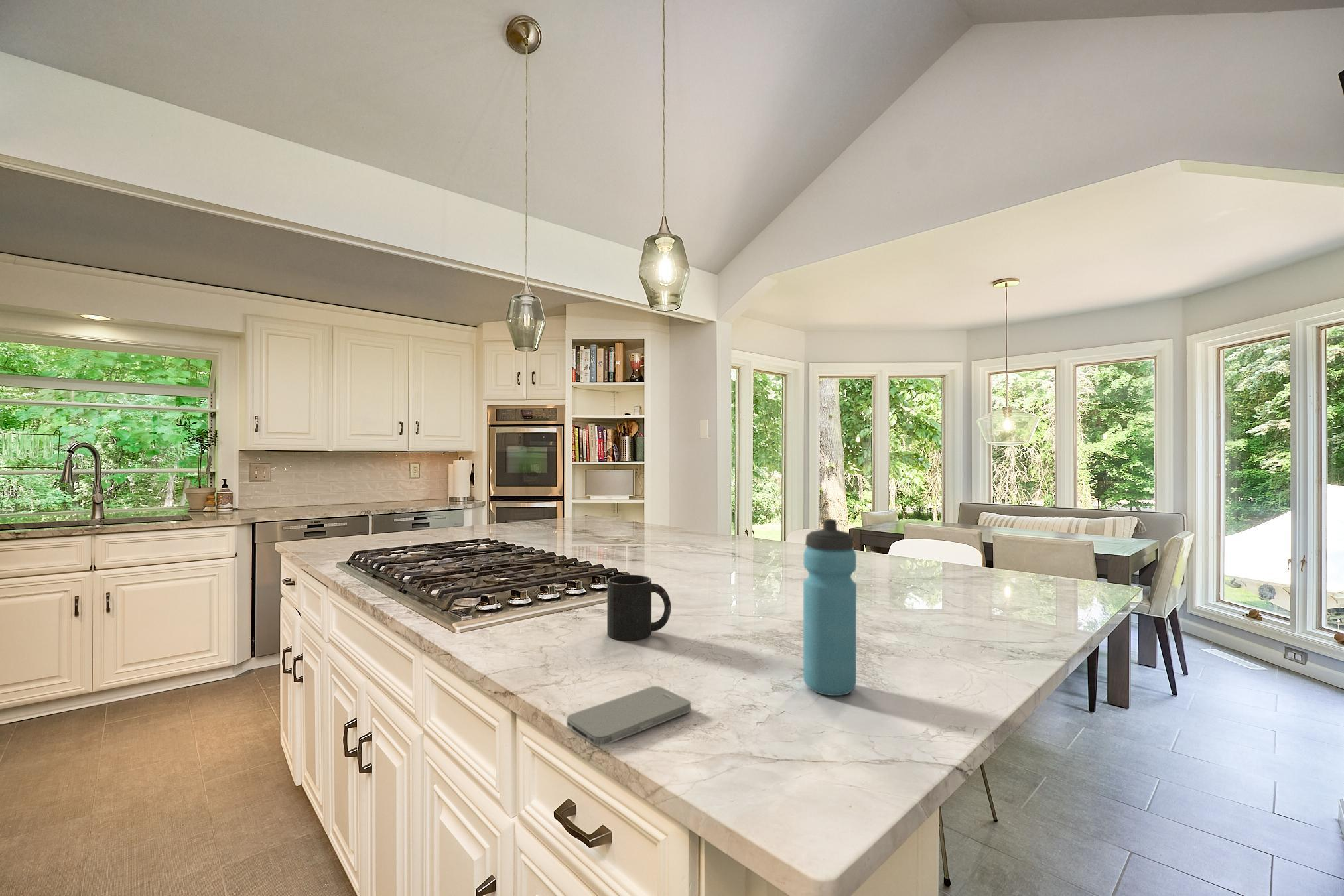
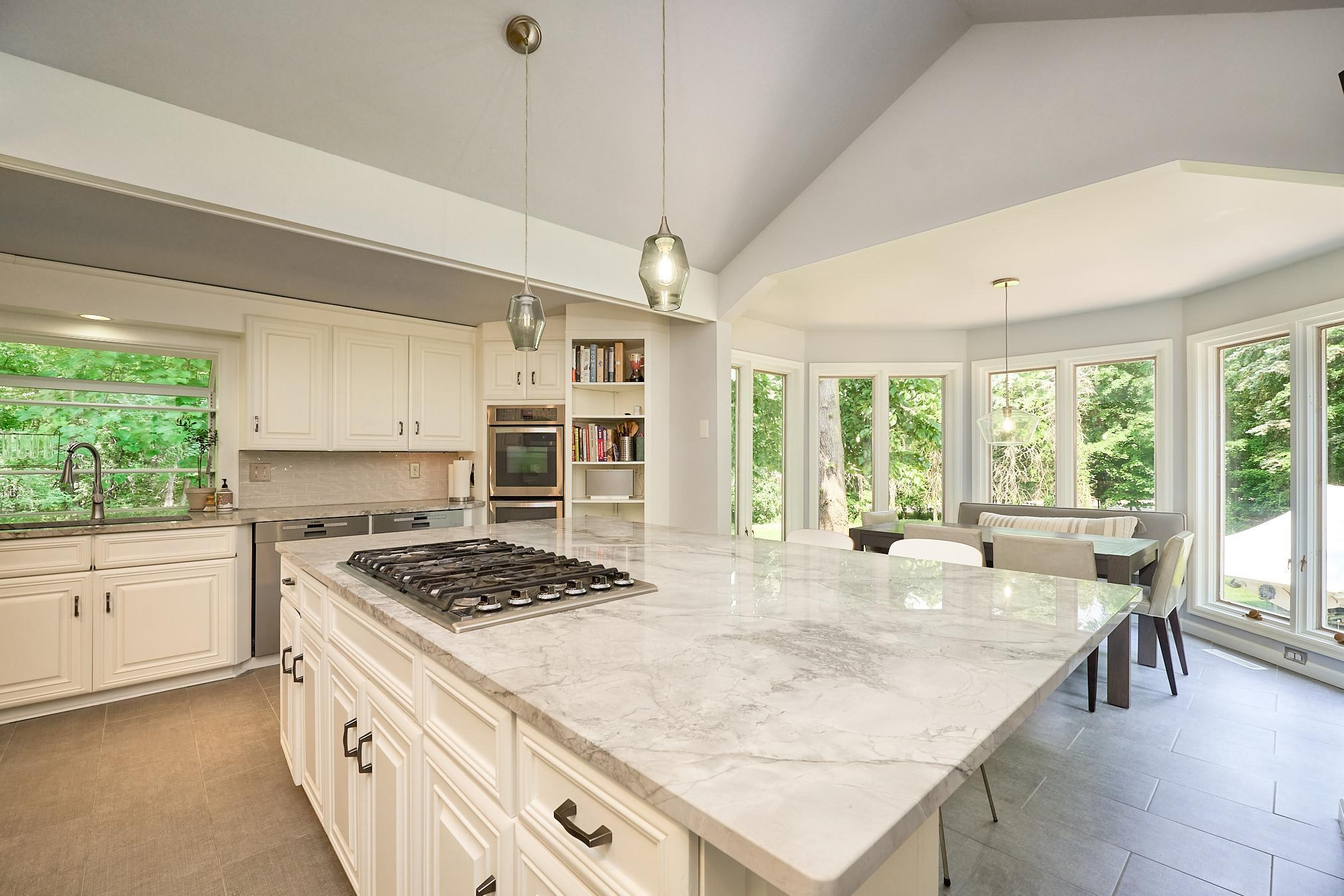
- mug (639, 606)
- water bottle (829, 603)
- smartphone (630, 713)
